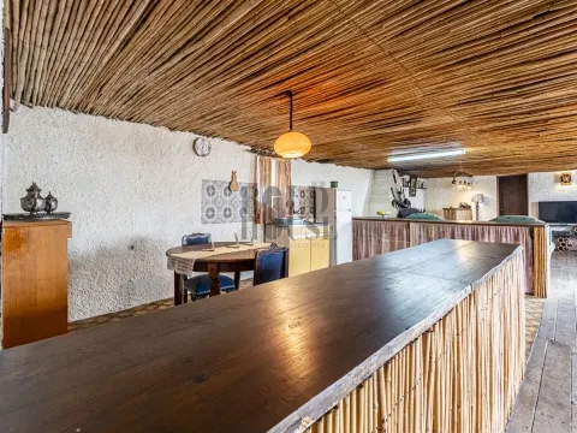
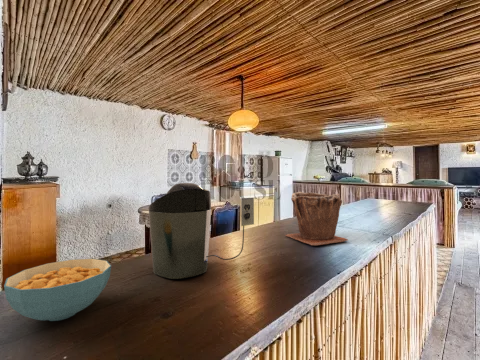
+ plant pot (315, 215)
+ cereal bowl (62, 292)
+ coffee maker (198, 224)
